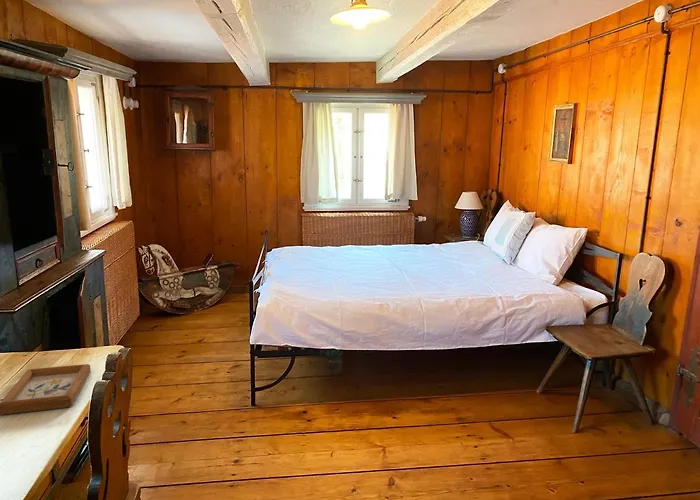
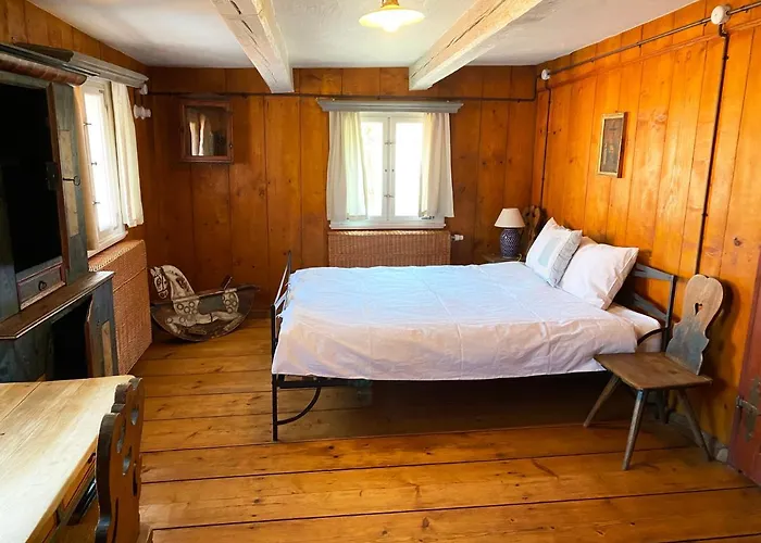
- picture frame (47, 386)
